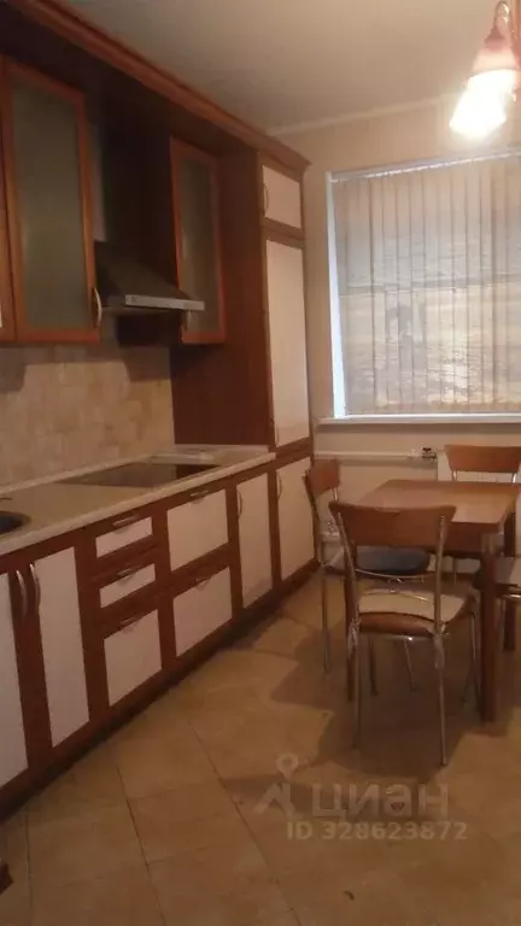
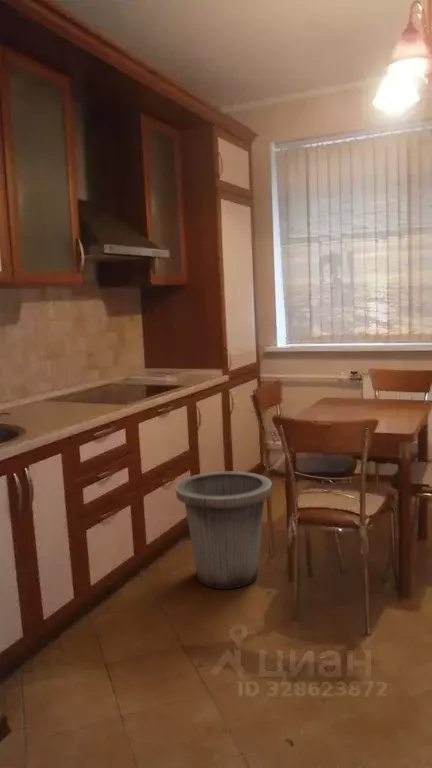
+ trash can (225, 530)
